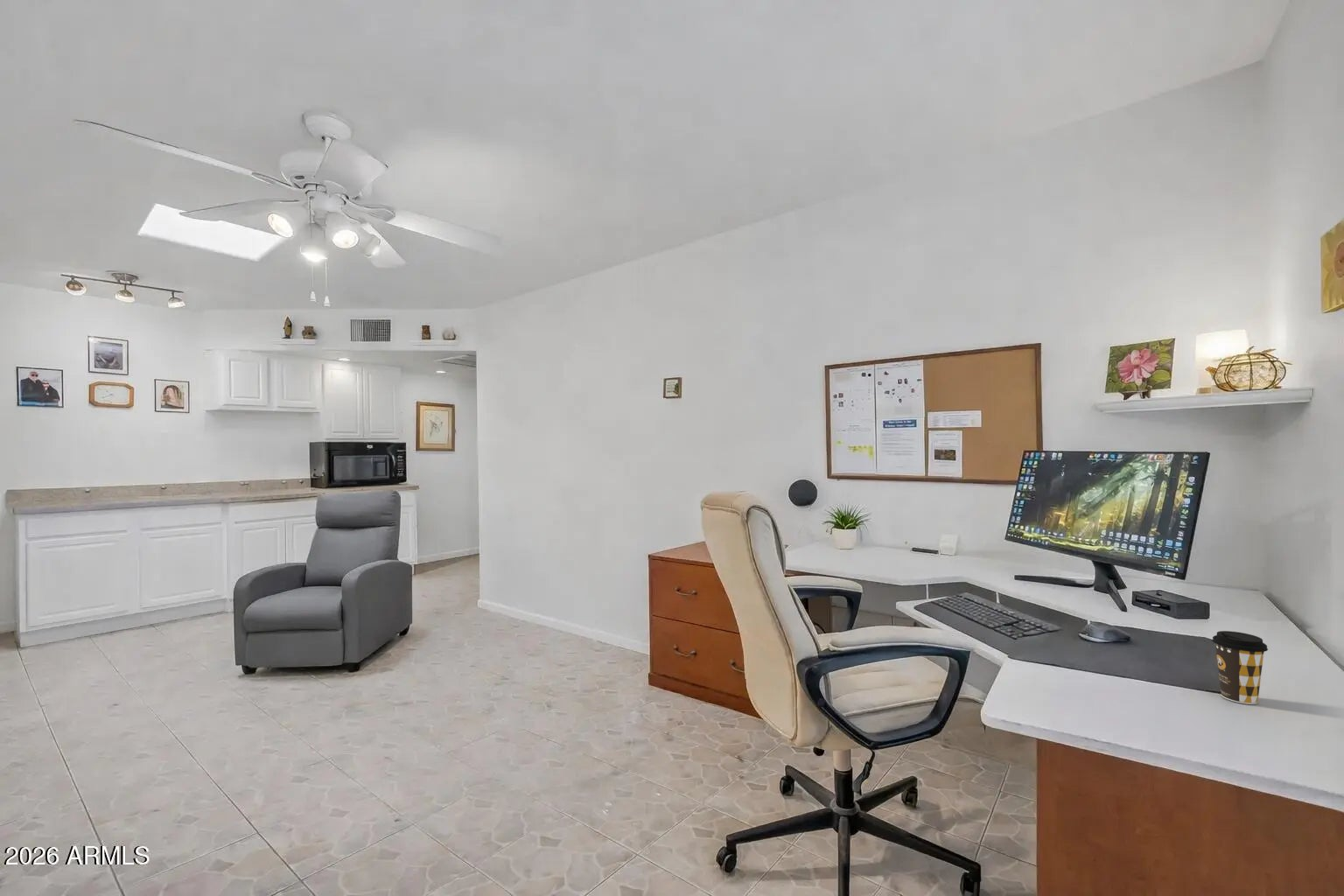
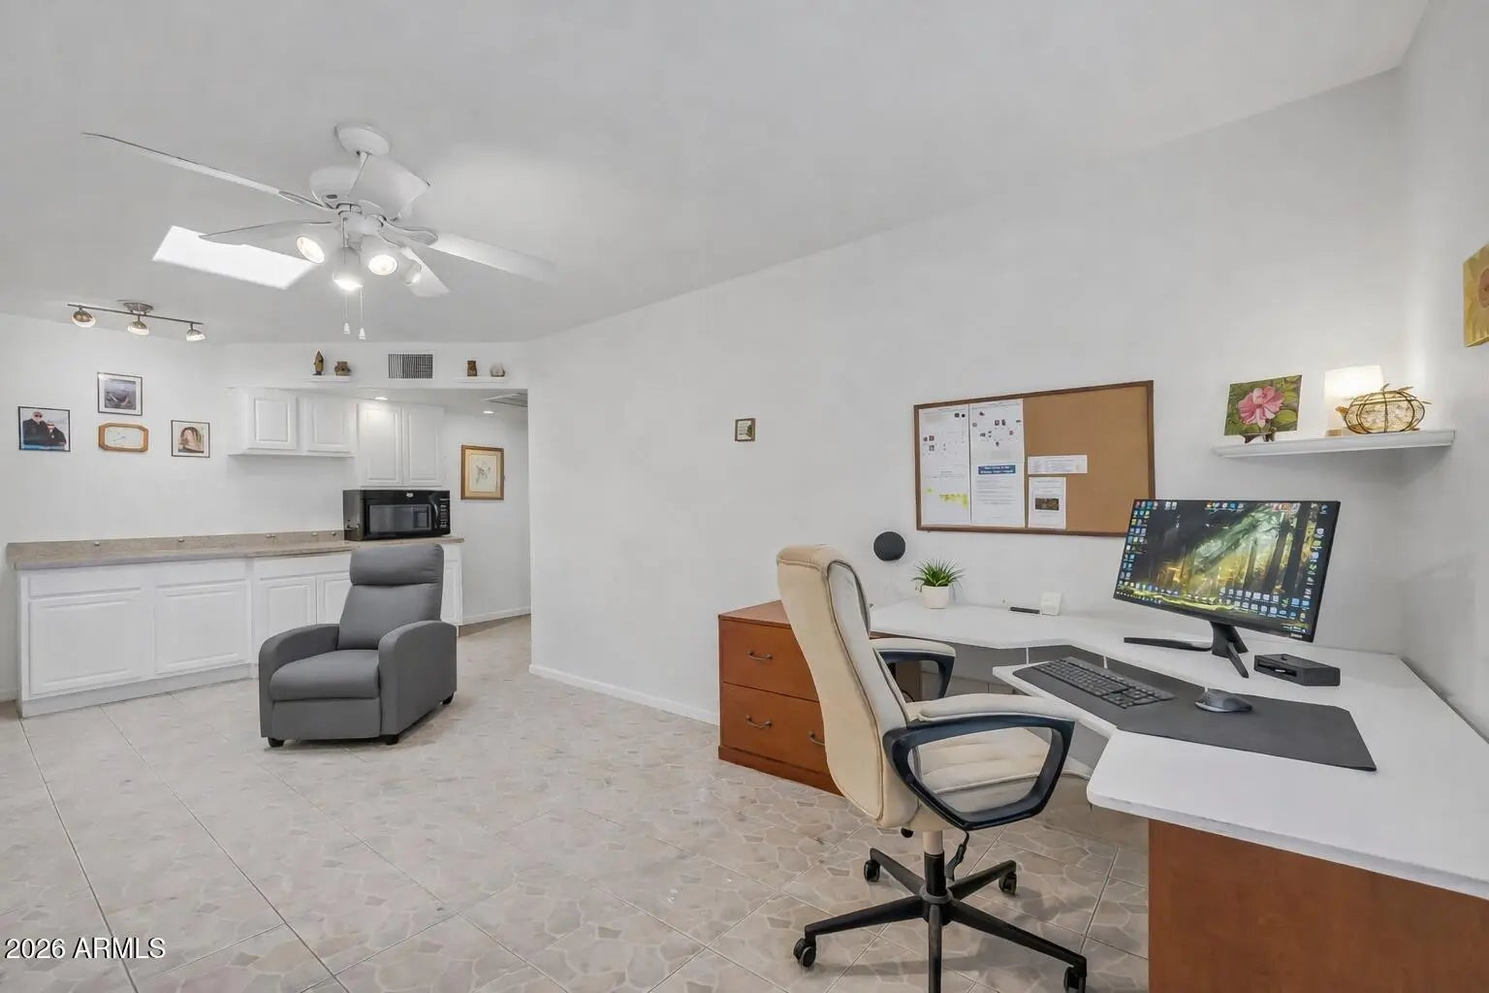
- coffee cup (1239, 667)
